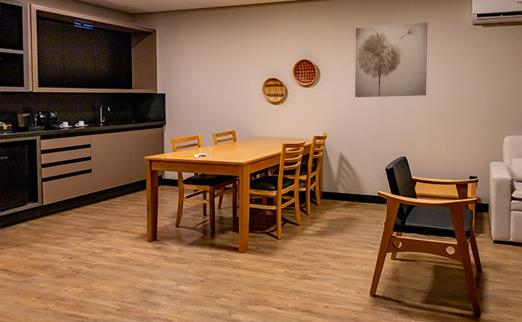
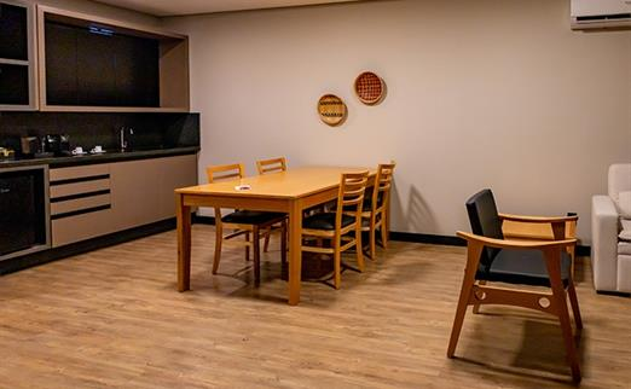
- wall art (390, 61)
